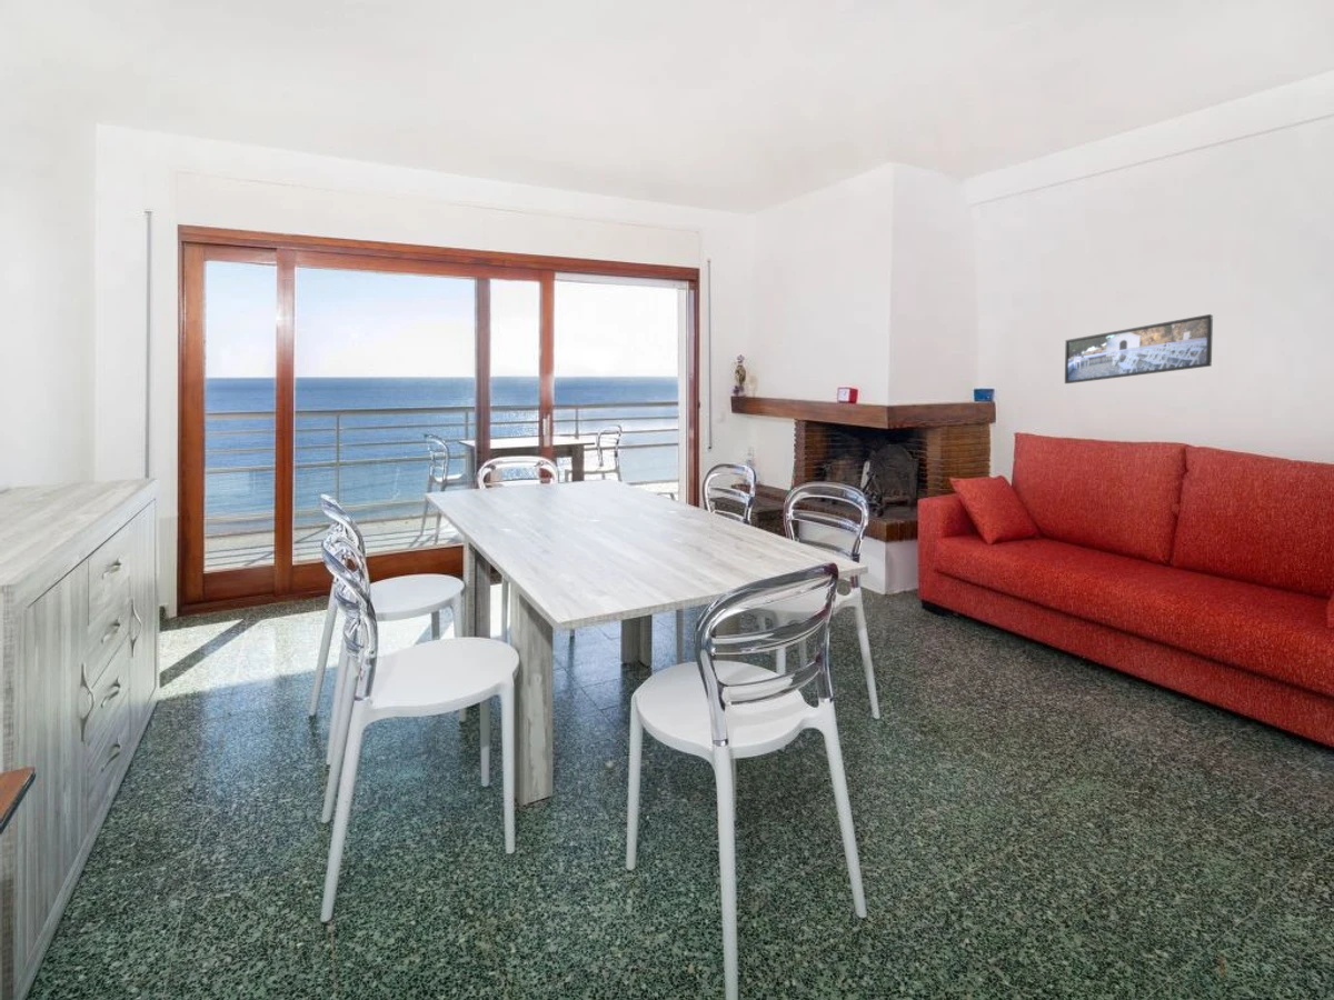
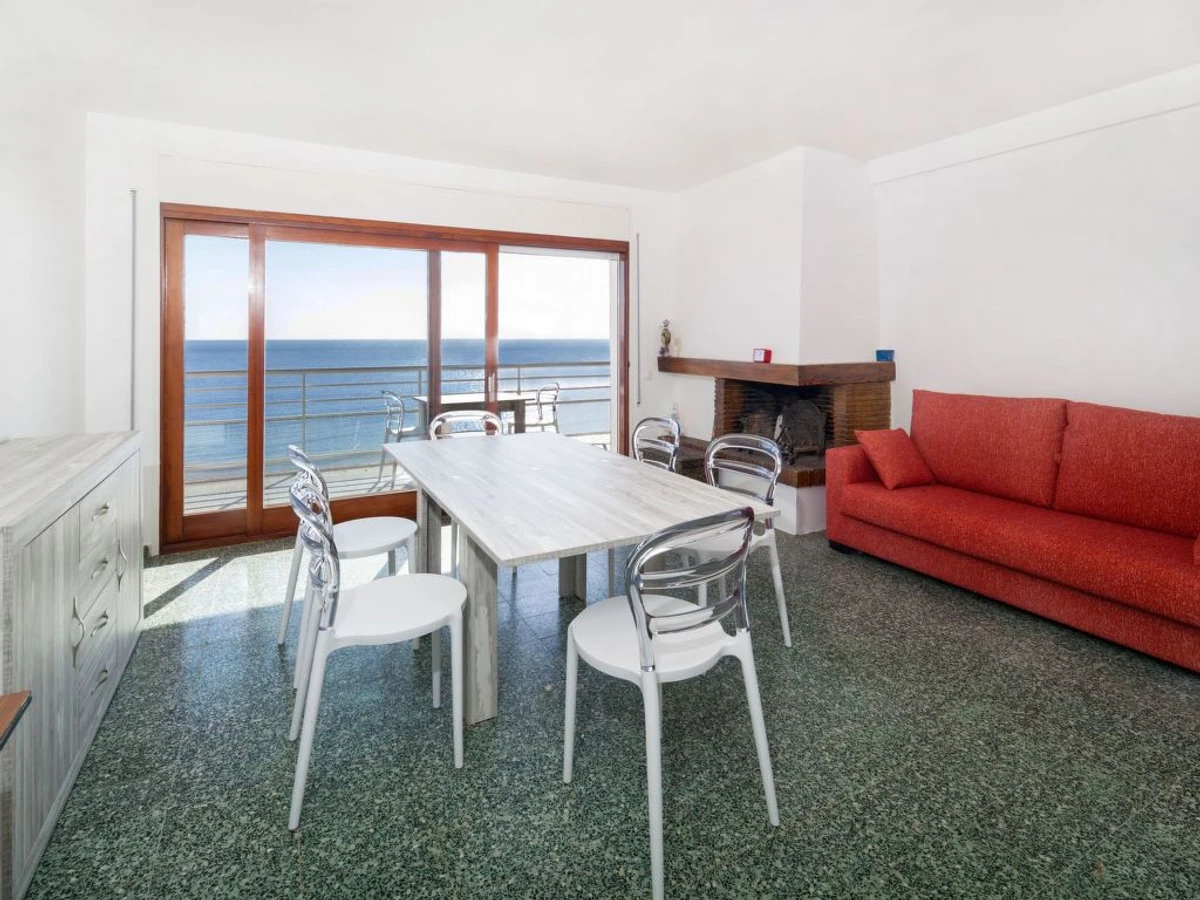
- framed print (1132, 351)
